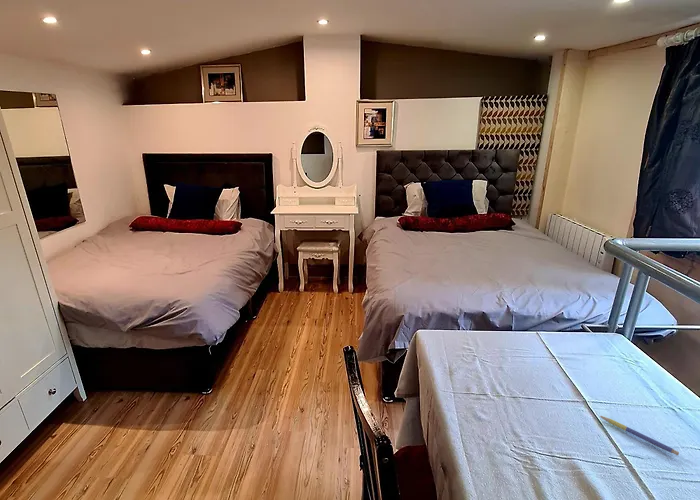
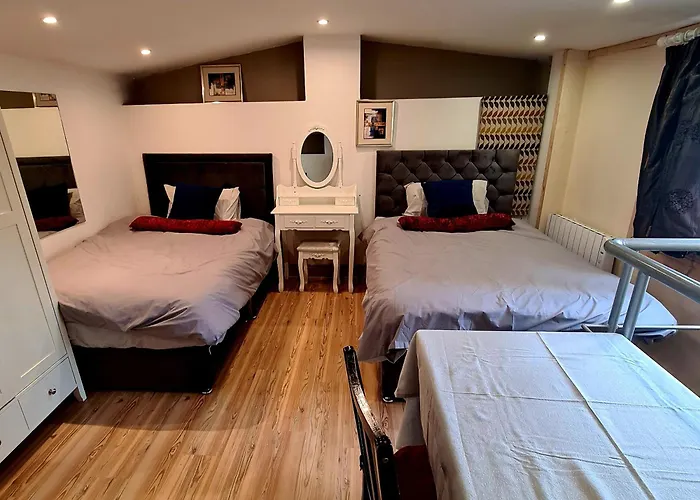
- pen (636, 433)
